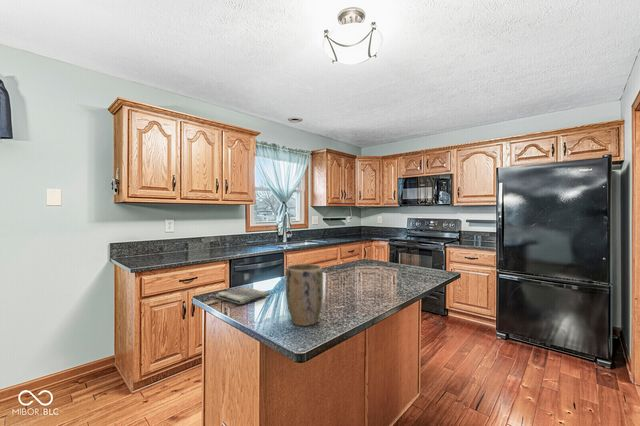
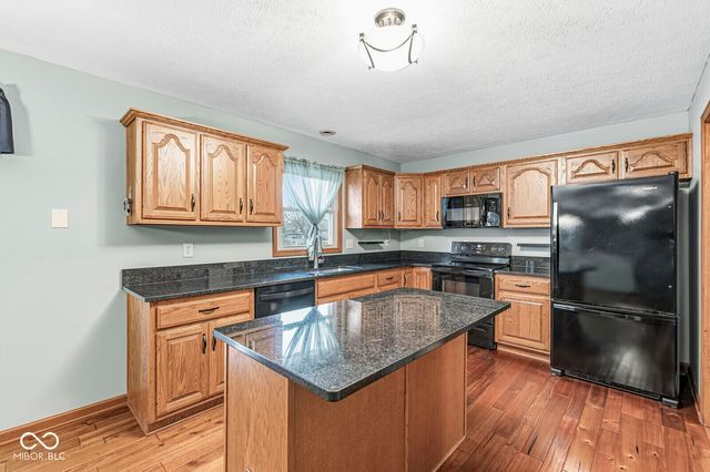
- plant pot (304, 294)
- dish towel (242, 293)
